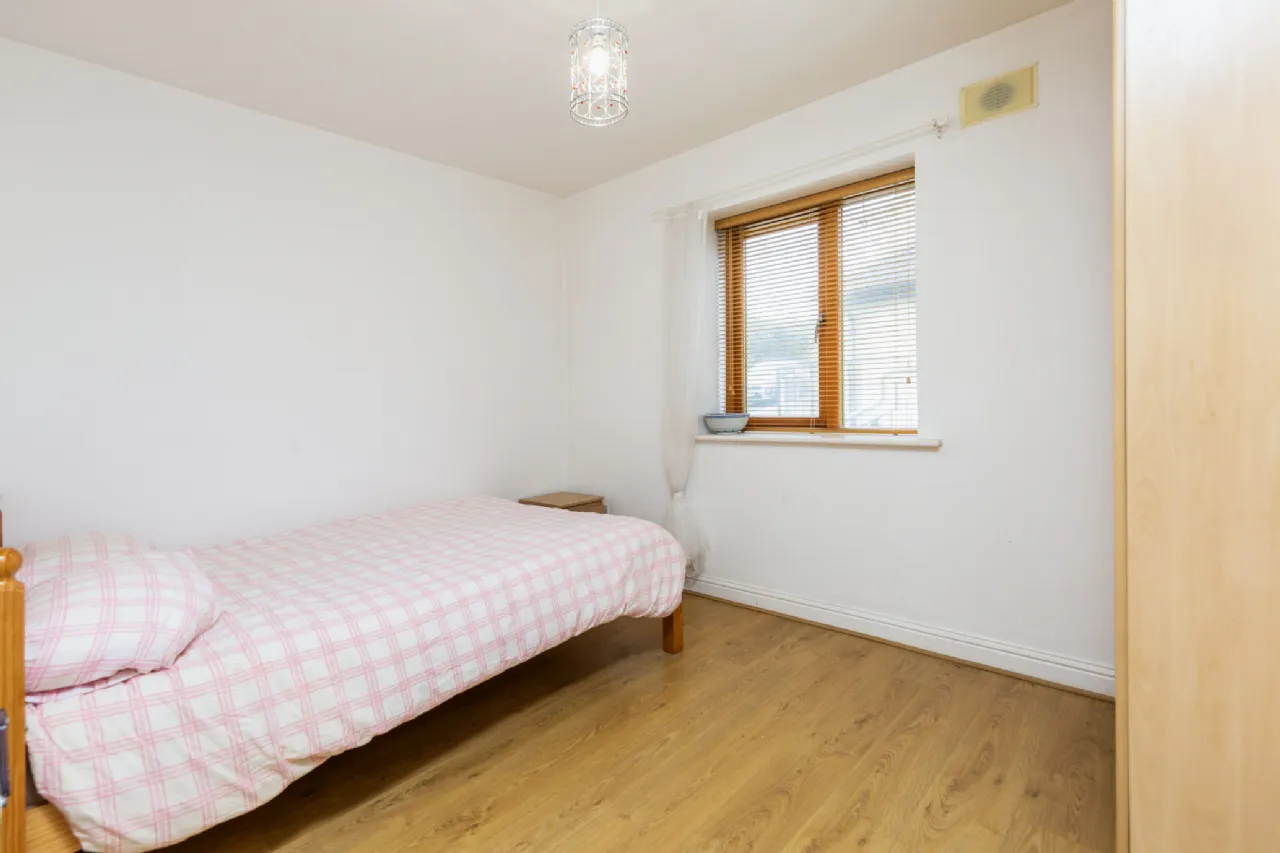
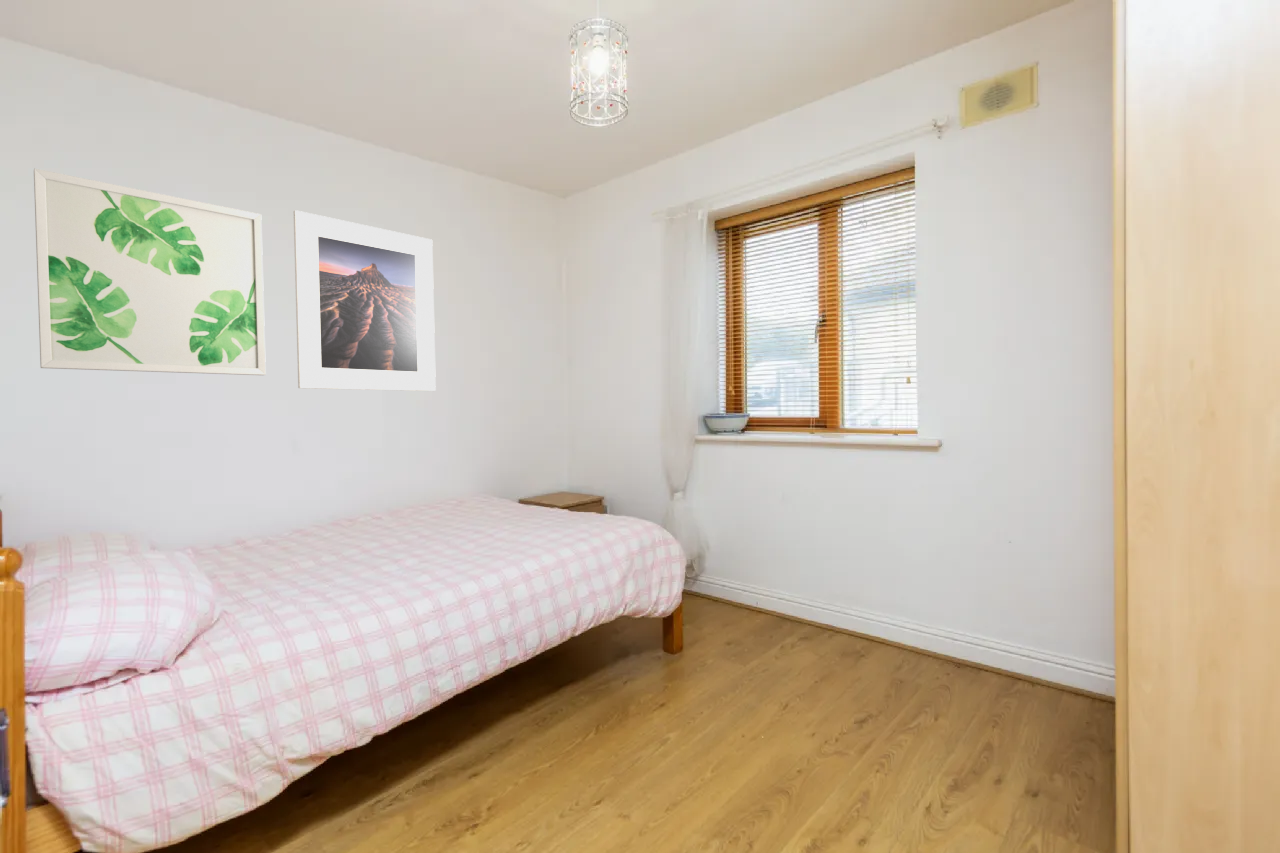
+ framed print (370, 308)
+ wall art (161, 283)
